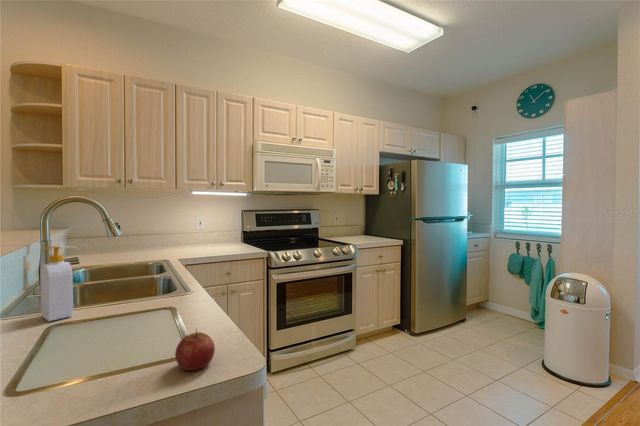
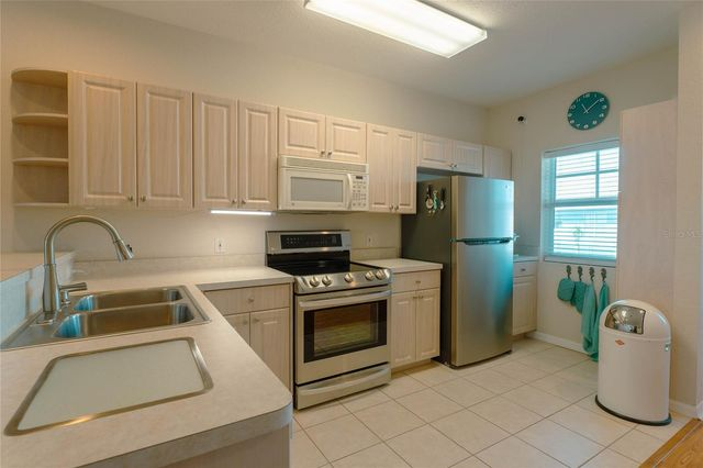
- soap bottle (55, 281)
- apple (195, 347)
